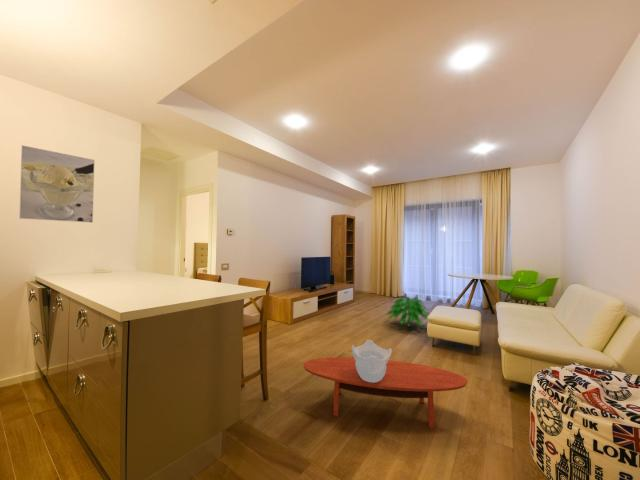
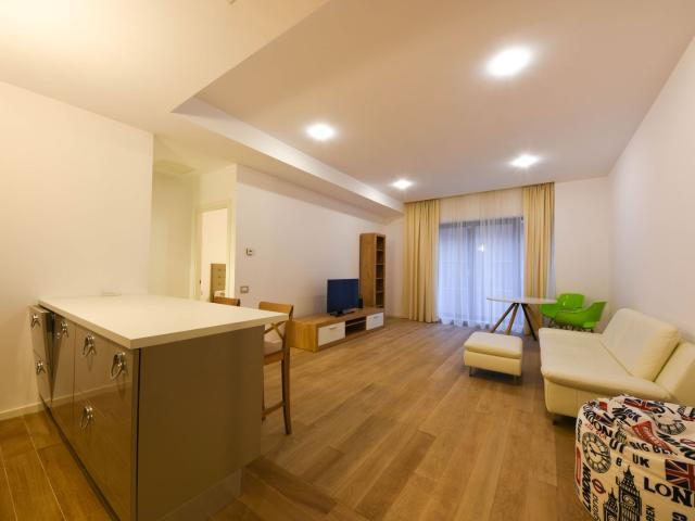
- coffee table (380, 389)
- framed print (59, 187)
- indoor plant (408, 310)
- decorative bowl (371, 360)
